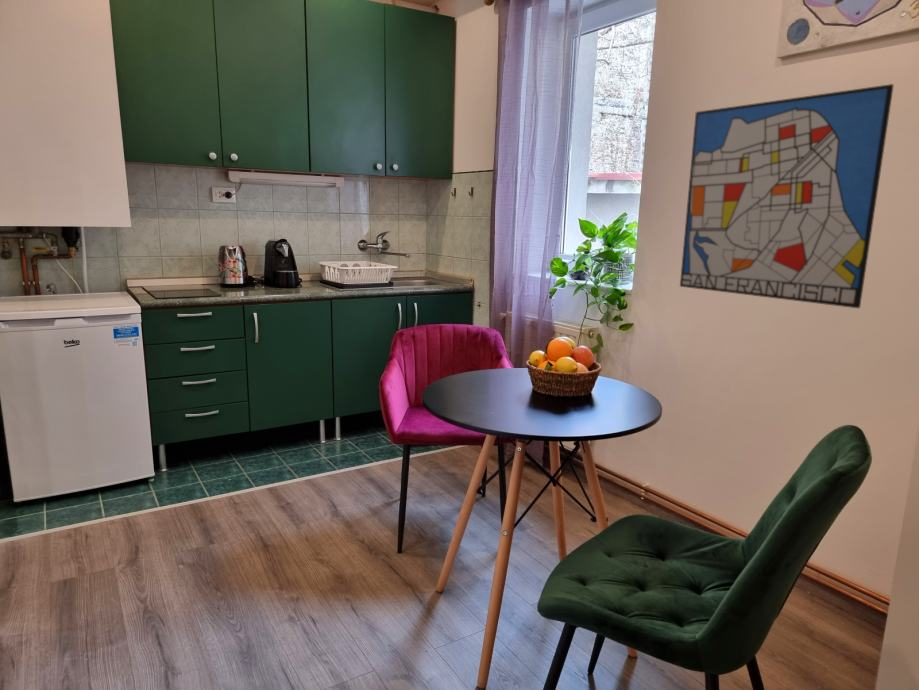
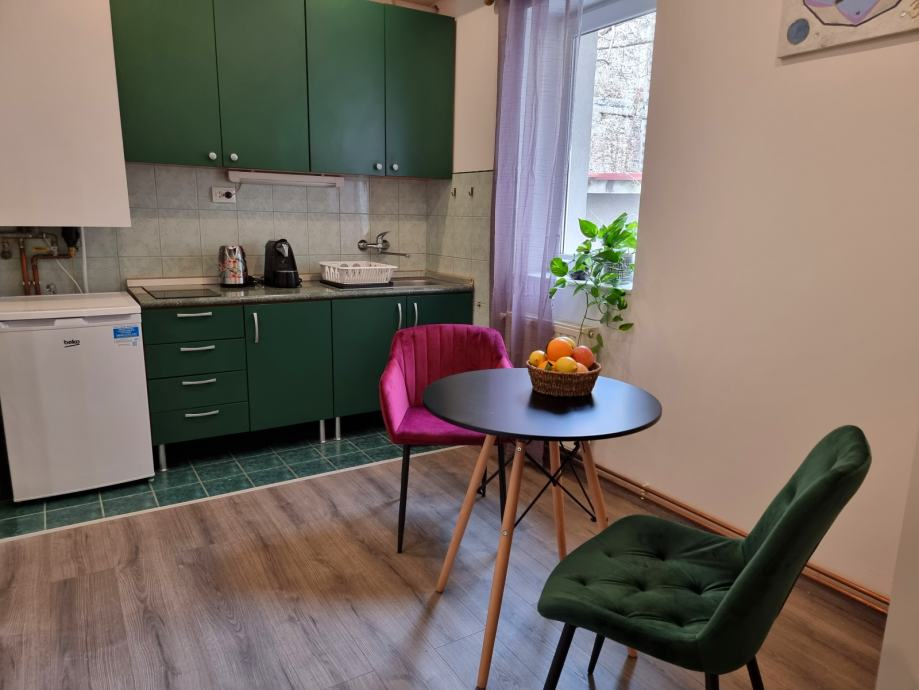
- wall art (770, 201)
